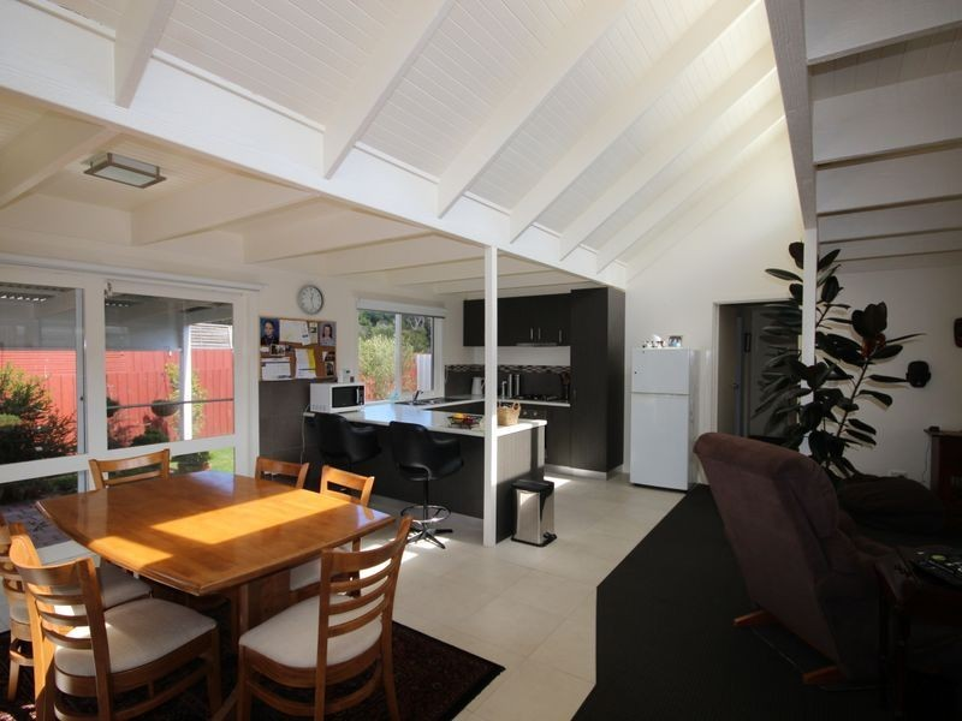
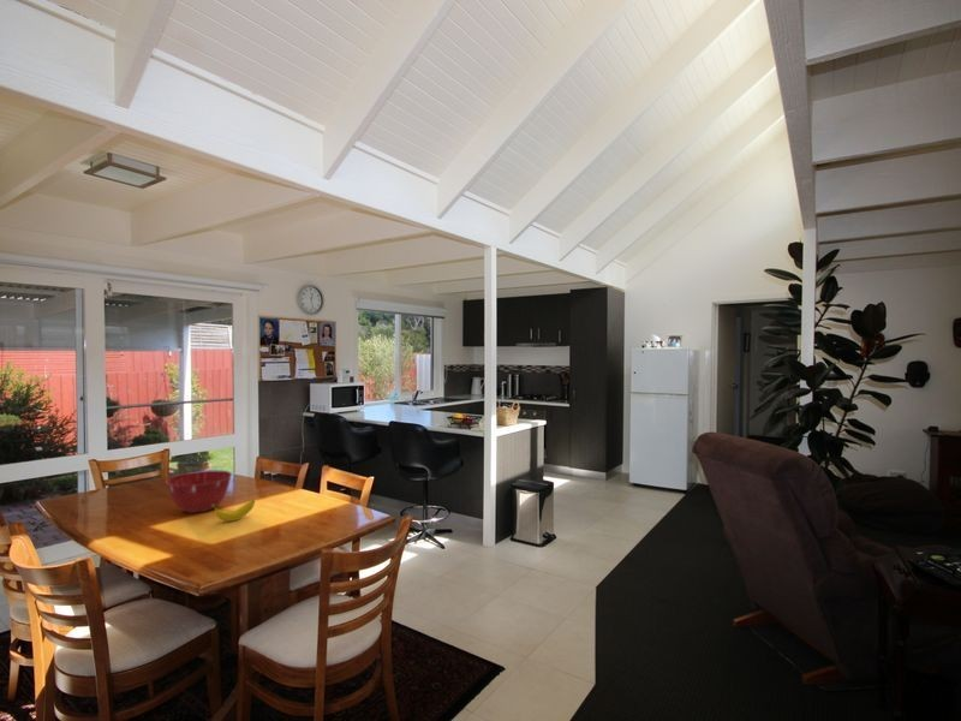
+ mixing bowl (199, 491)
+ banana (233, 511)
